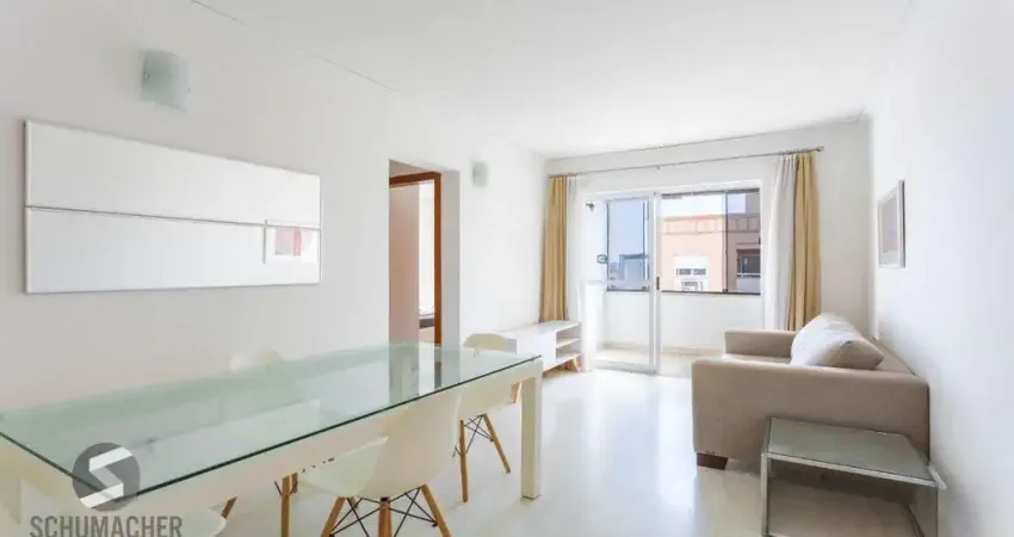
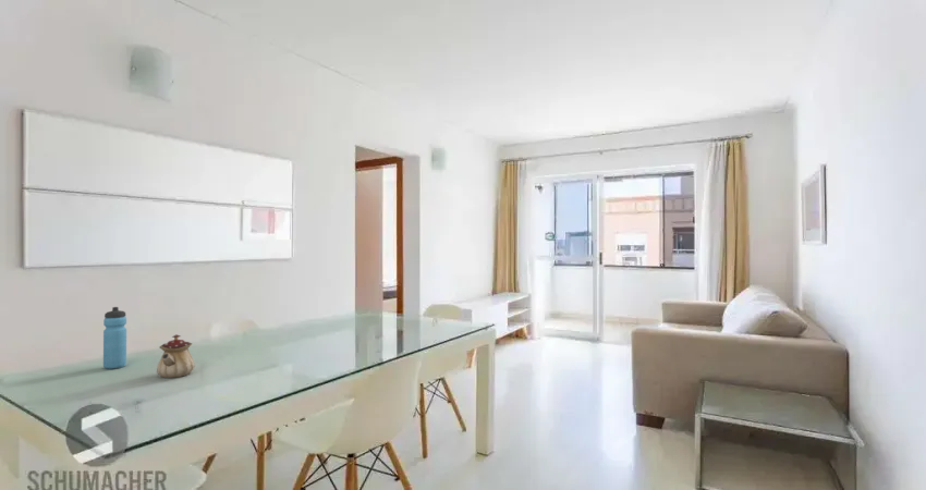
+ teapot (176, 353)
+ water bottle (114, 336)
